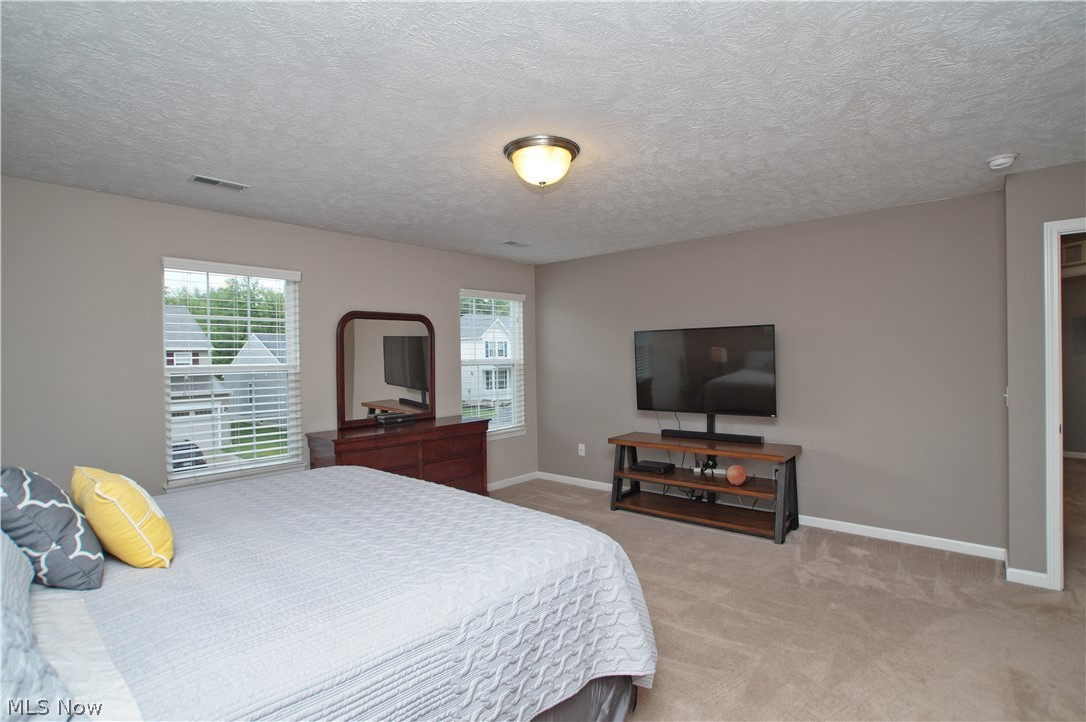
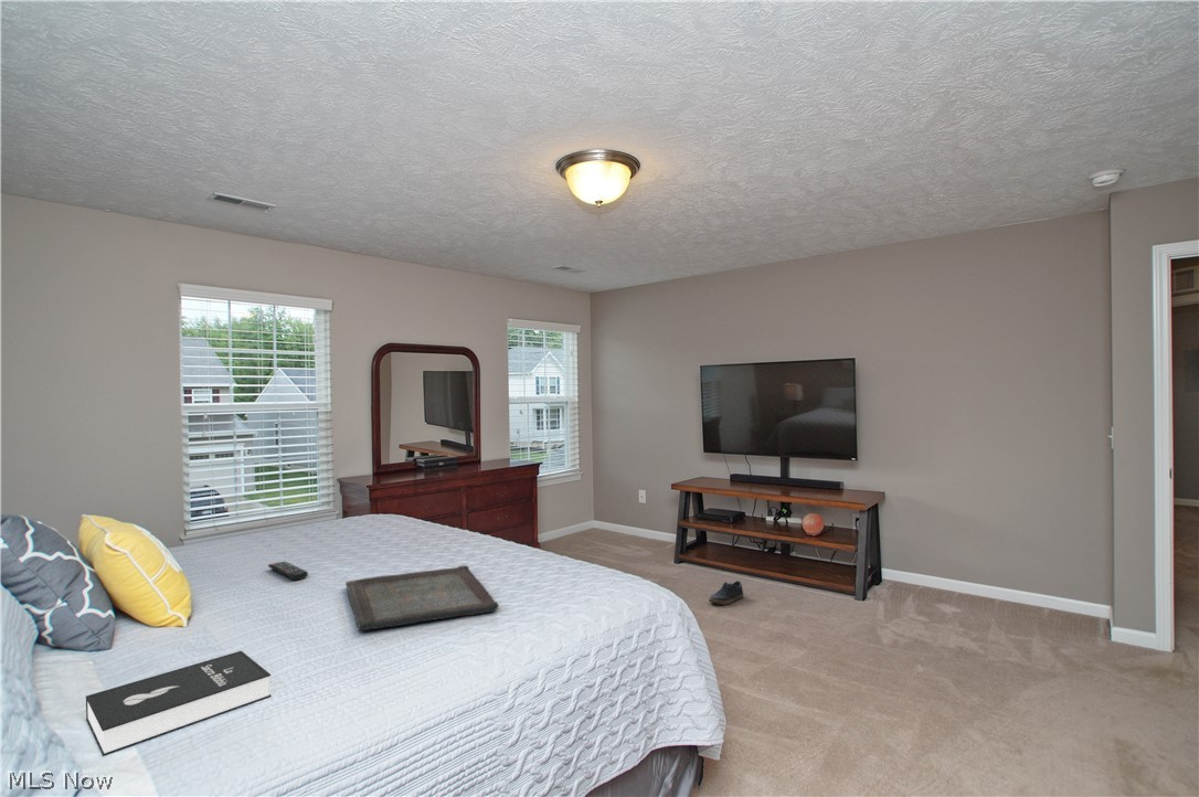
+ booklet (181, 695)
+ remote control (287, 570)
+ shoe (726, 592)
+ serving tray (417, 594)
